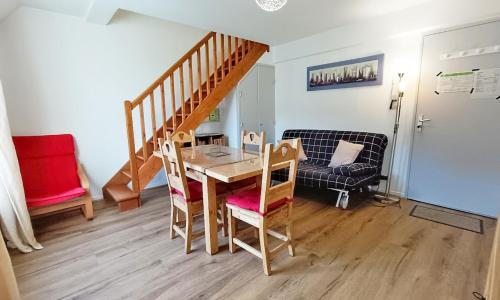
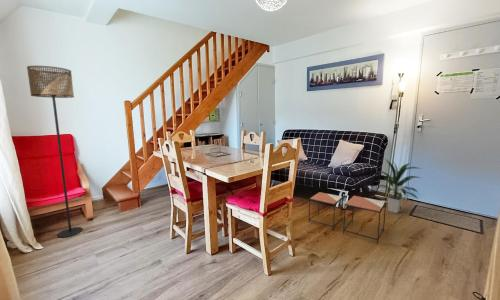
+ indoor plant (397, 185)
+ floor lamp (60, 154)
+ side table (344, 213)
